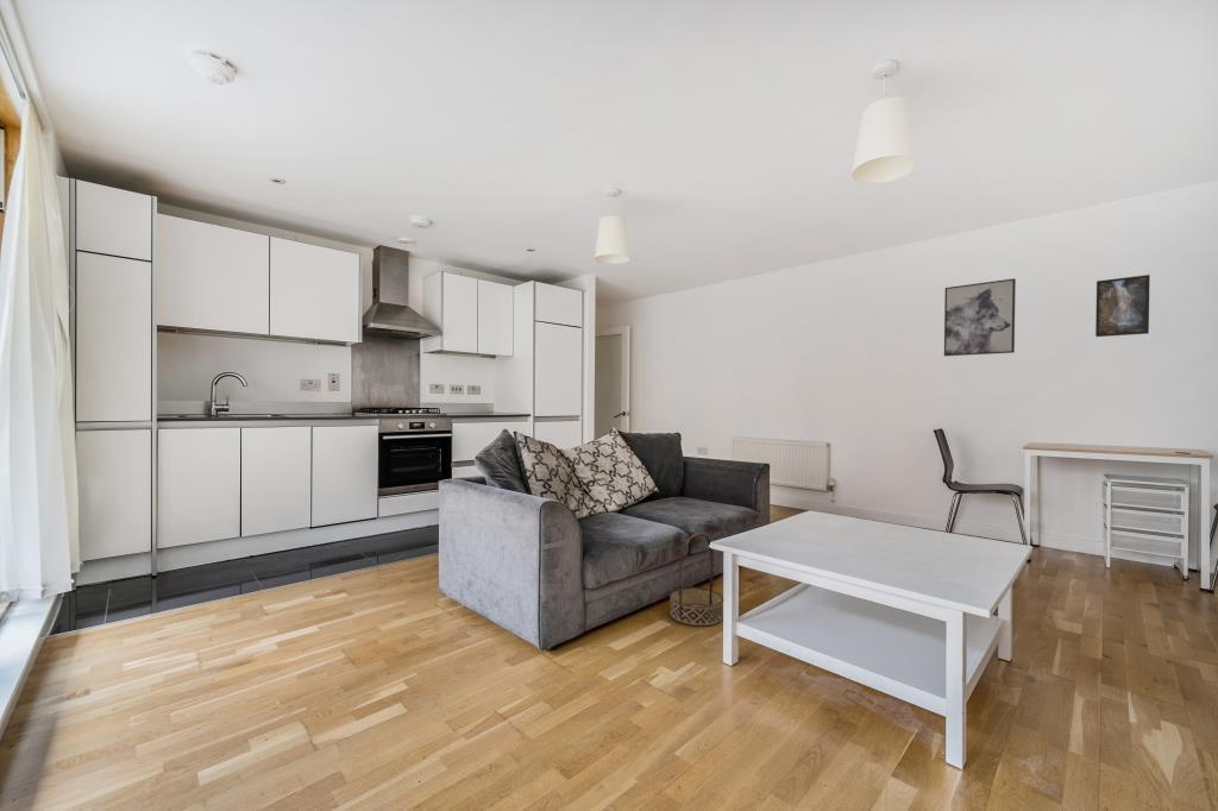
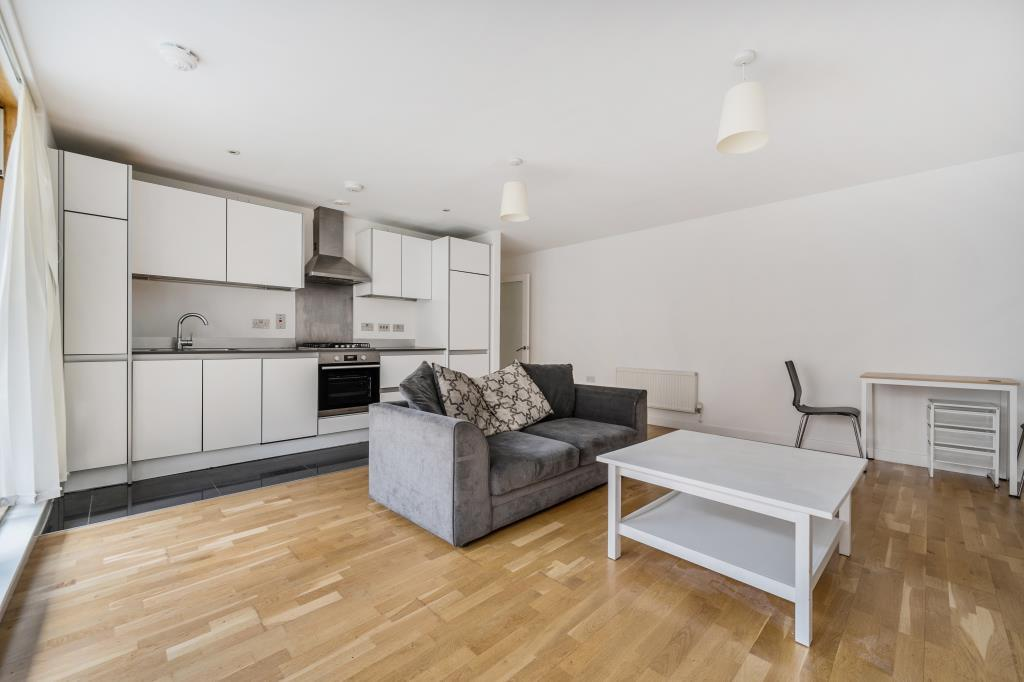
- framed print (1122, 306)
- basket (696, 587)
- wall art (978, 319)
